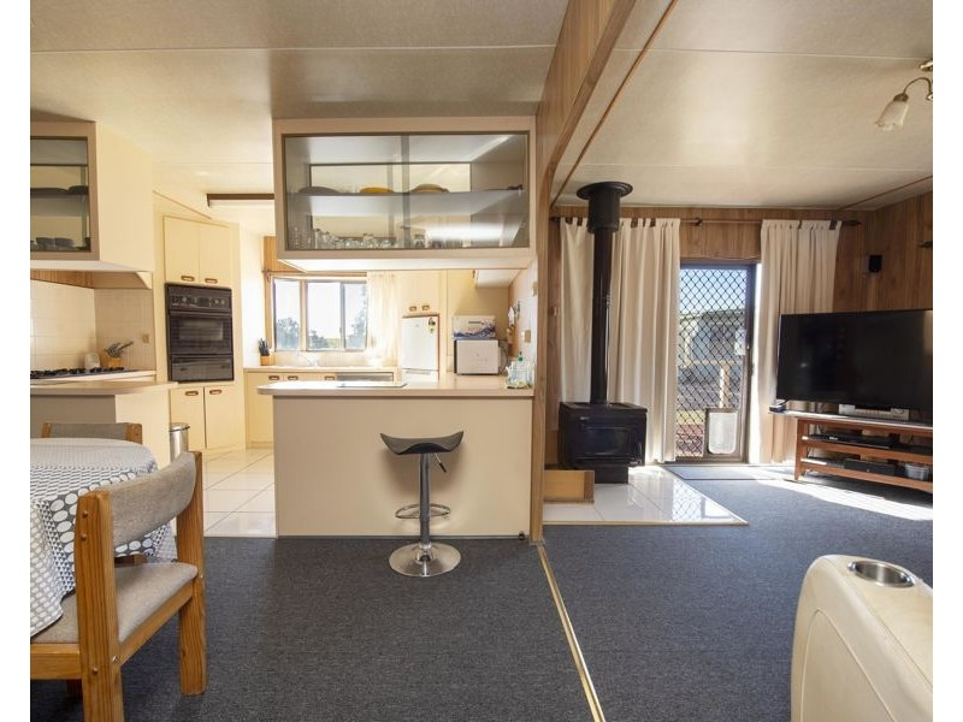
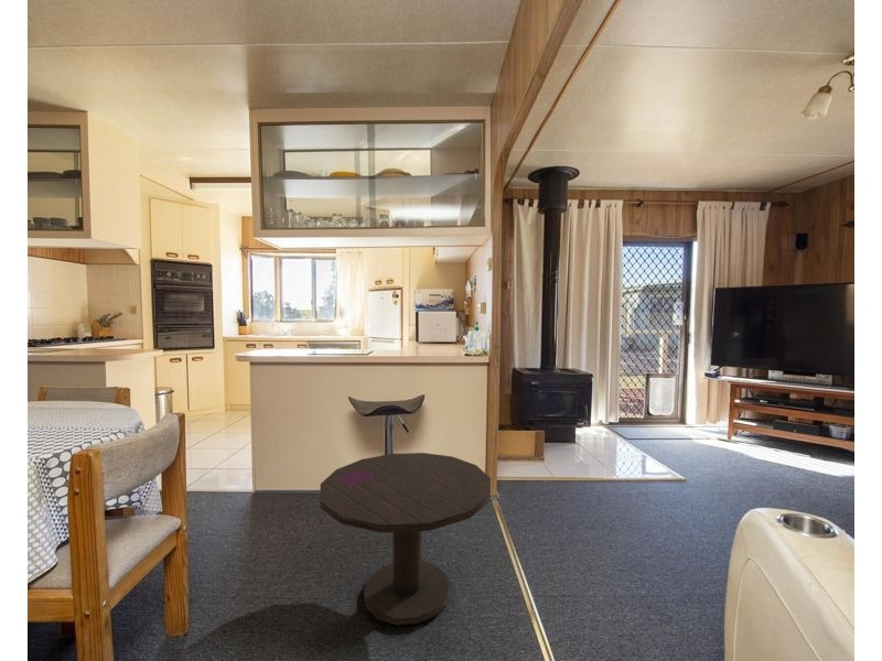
+ side table (407, 537)
